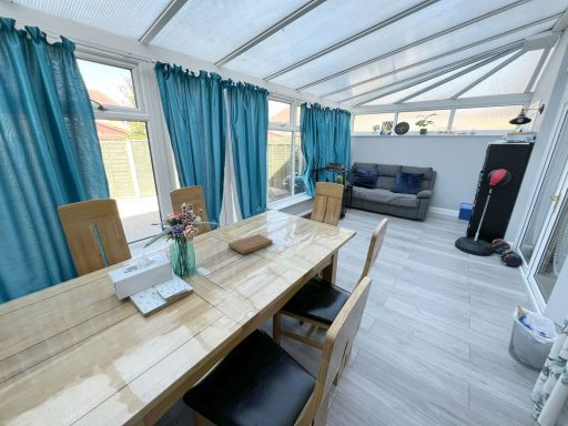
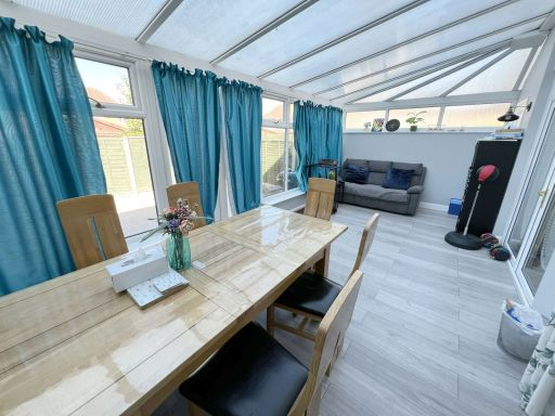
- notebook (251, 243)
